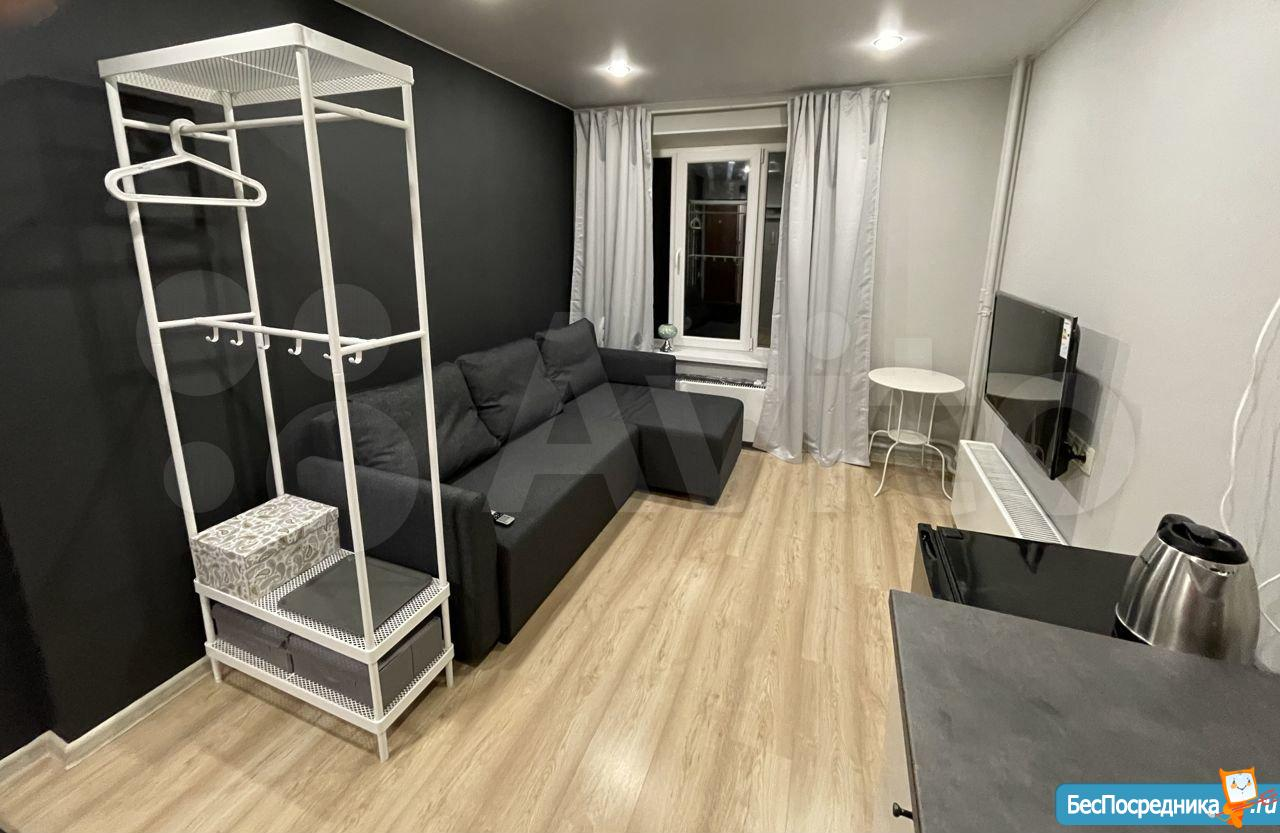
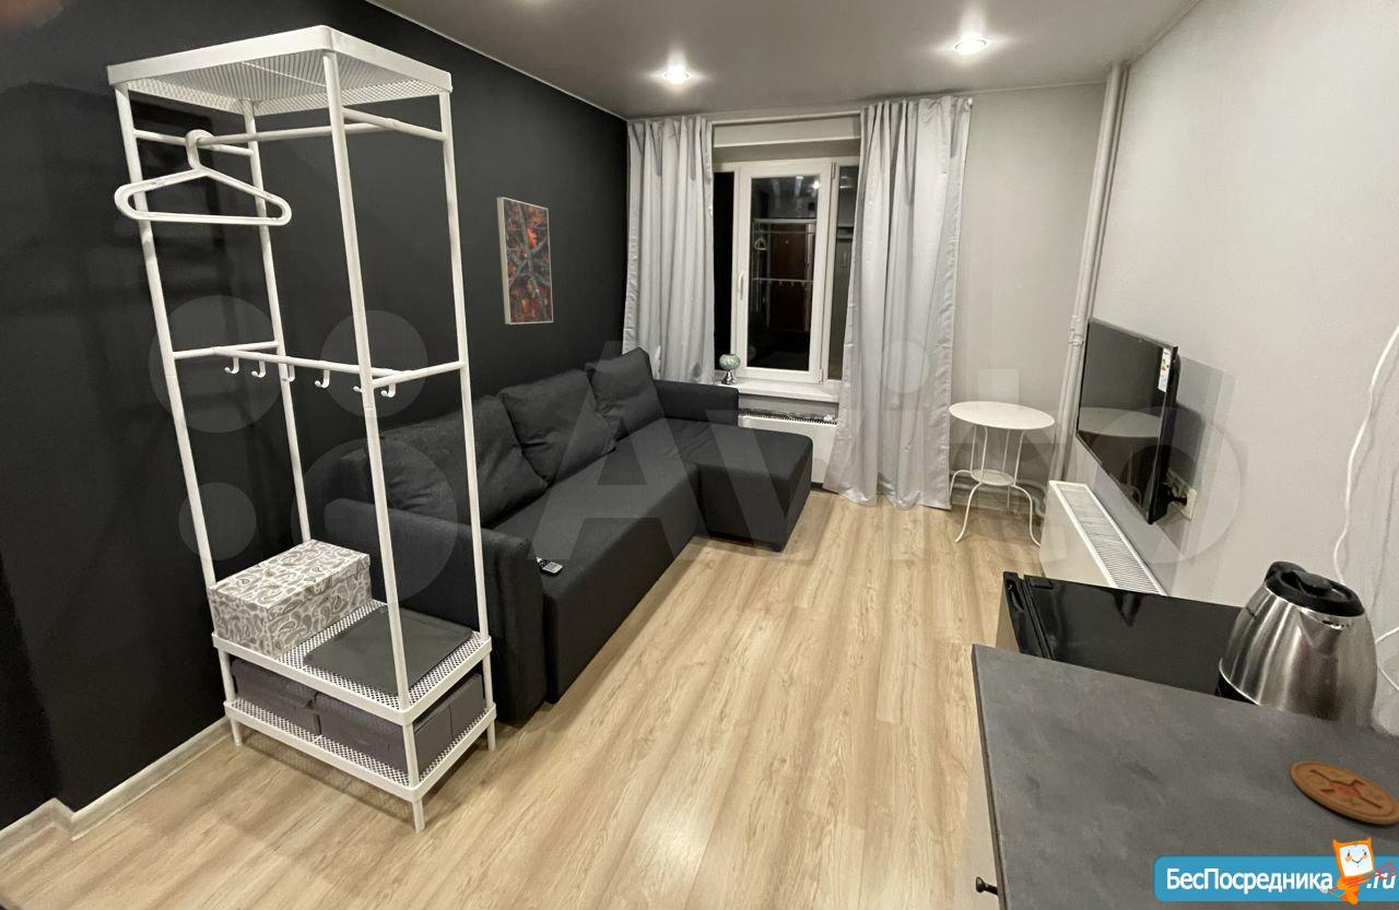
+ coaster (1343, 791)
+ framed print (527, 264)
